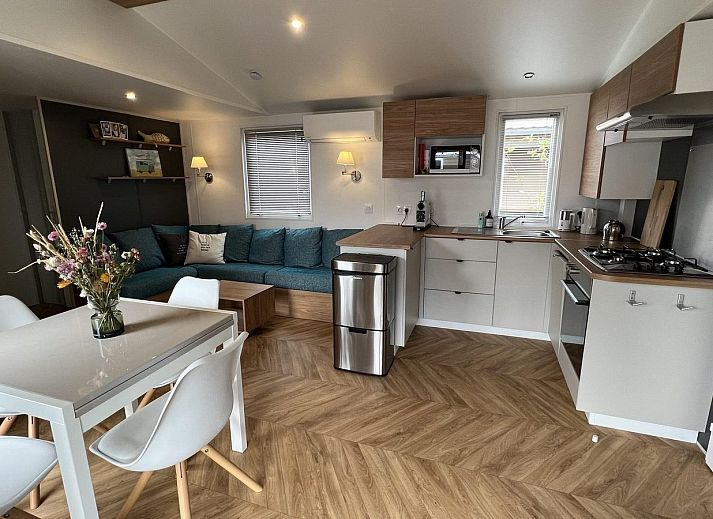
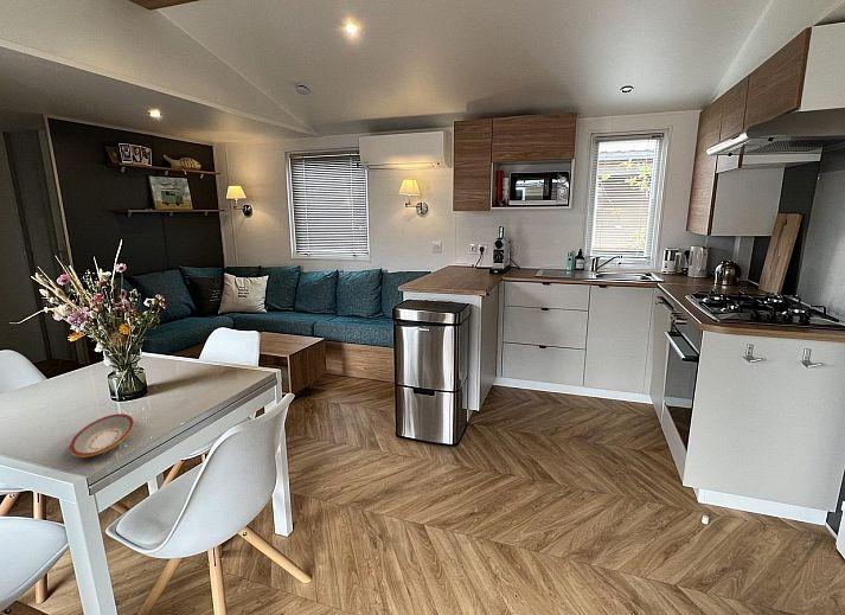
+ plate (103, 436)
